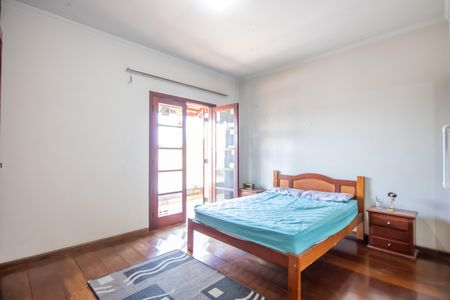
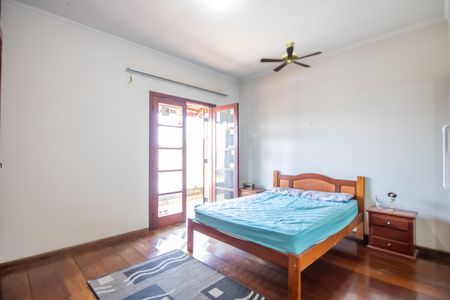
+ ceiling fan (289, 51)
